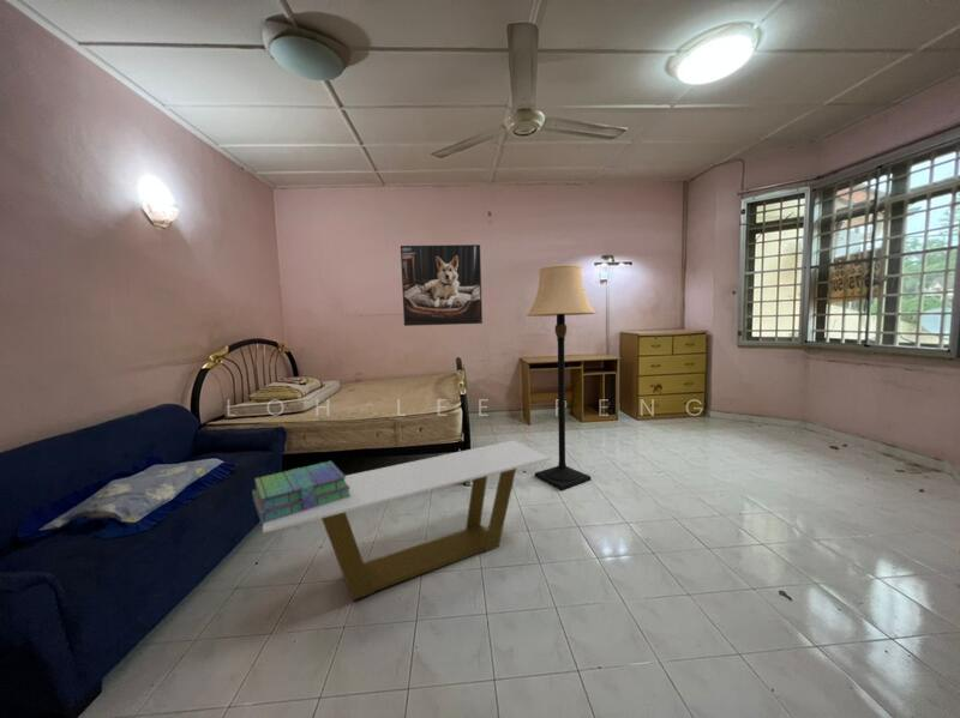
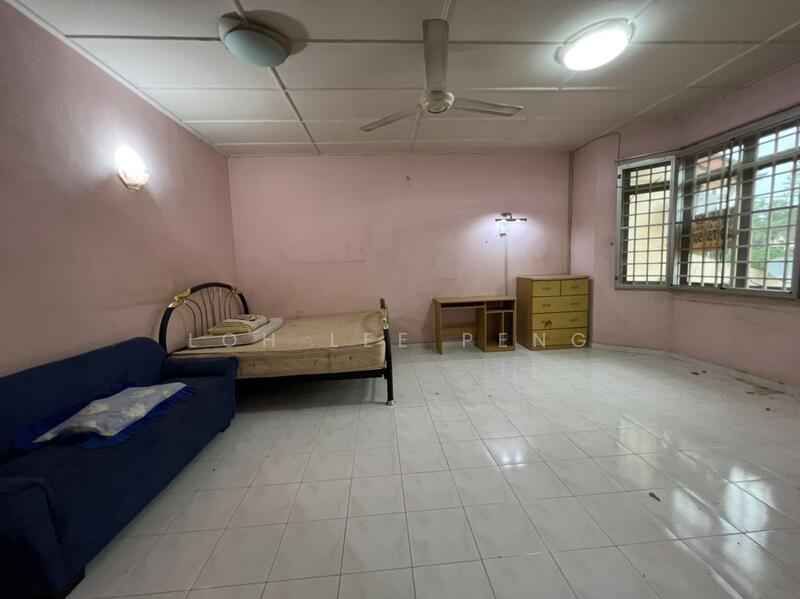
- lamp (560, 375)
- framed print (442, 285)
- coffee table (418, 493)
- stack of books (300, 487)
